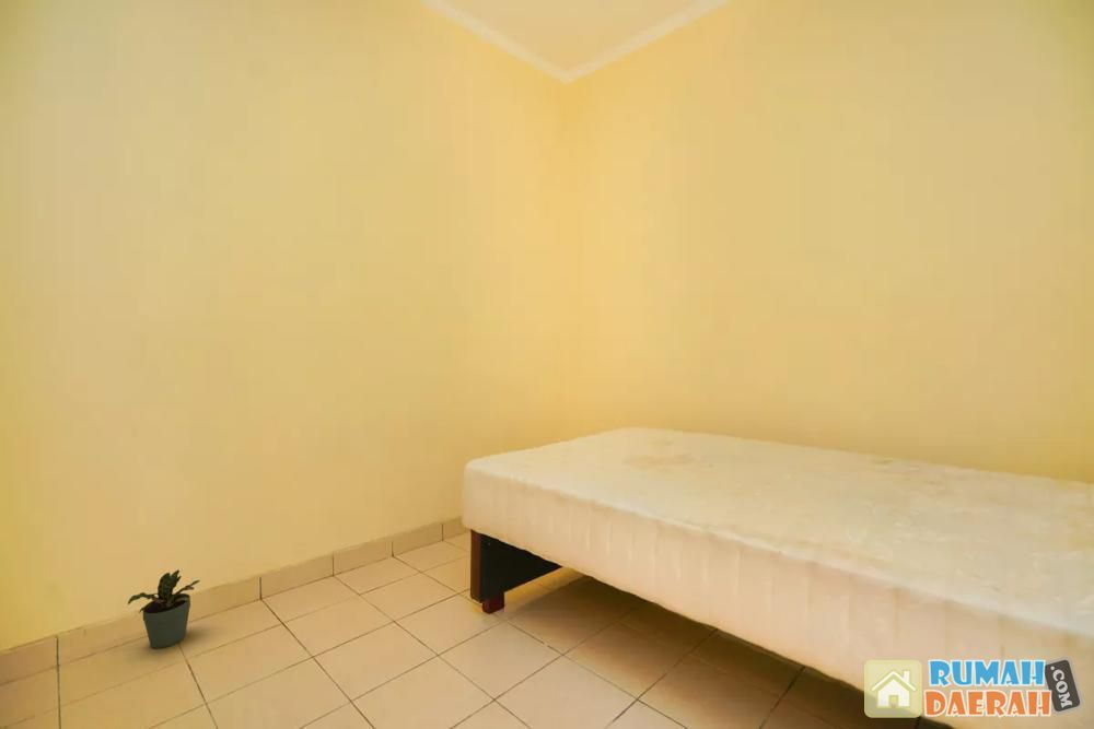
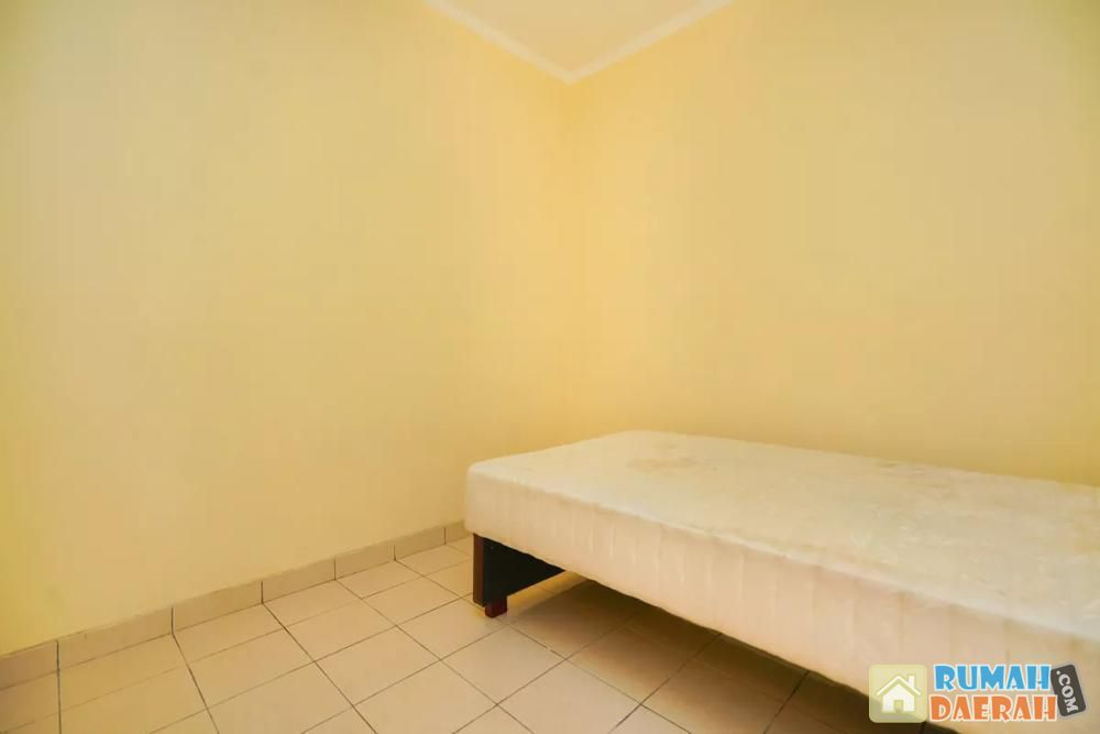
- potted plant (165, 607)
